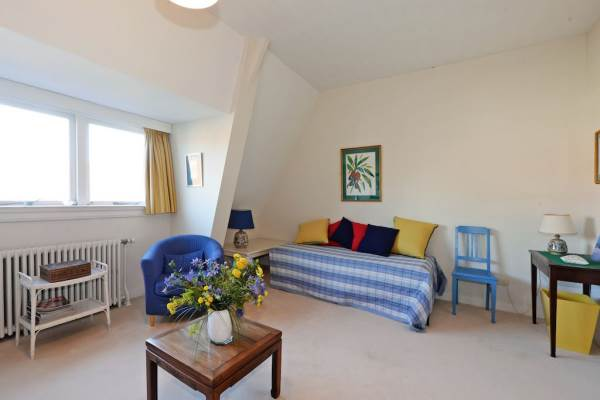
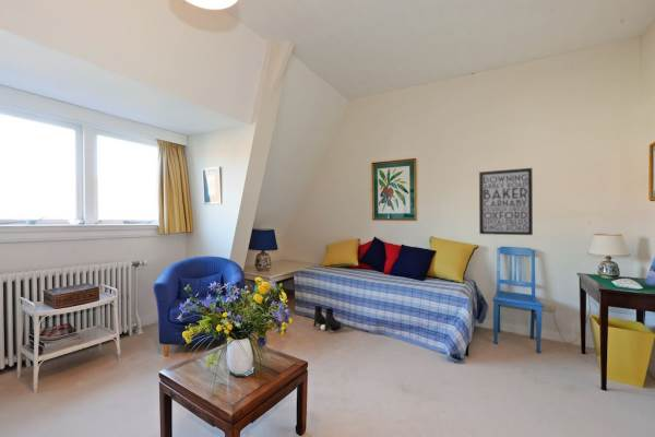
+ wall art (504, 202)
+ boots (326, 316)
